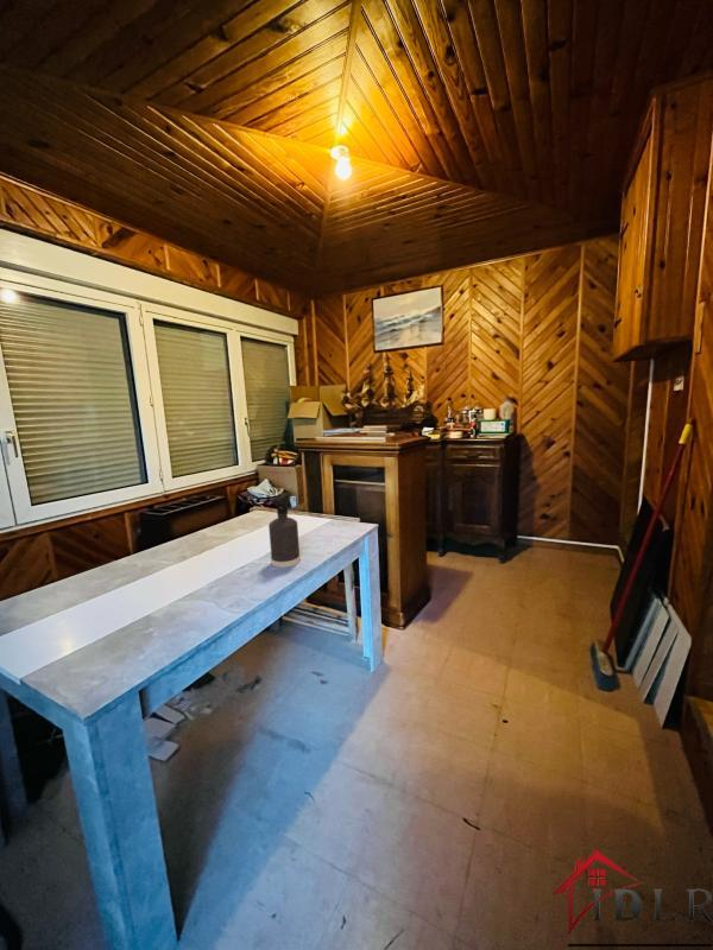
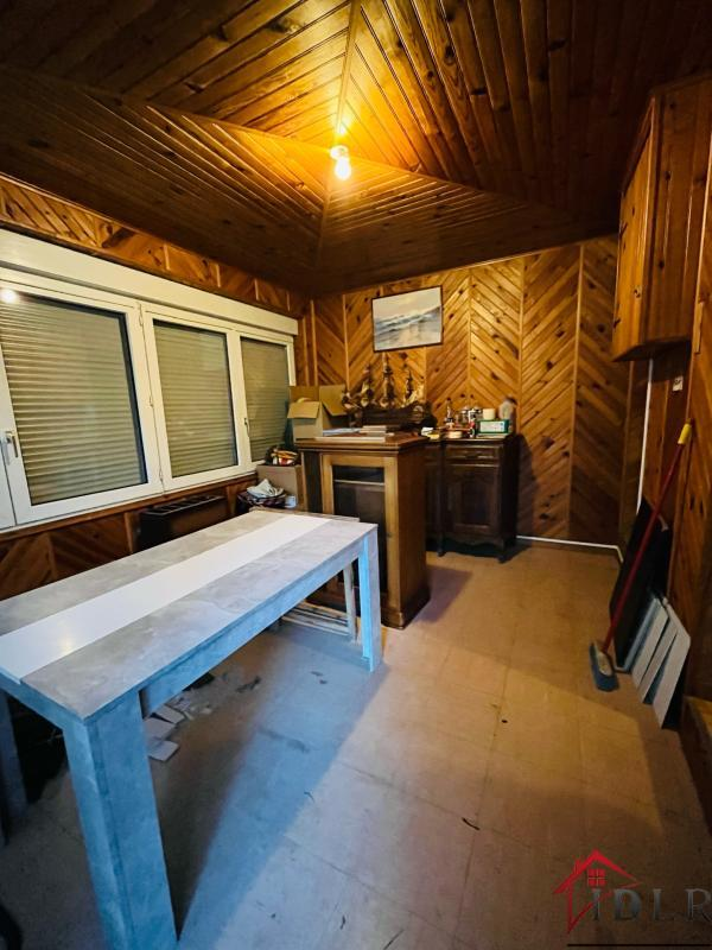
- spray bottle (284, 527)
